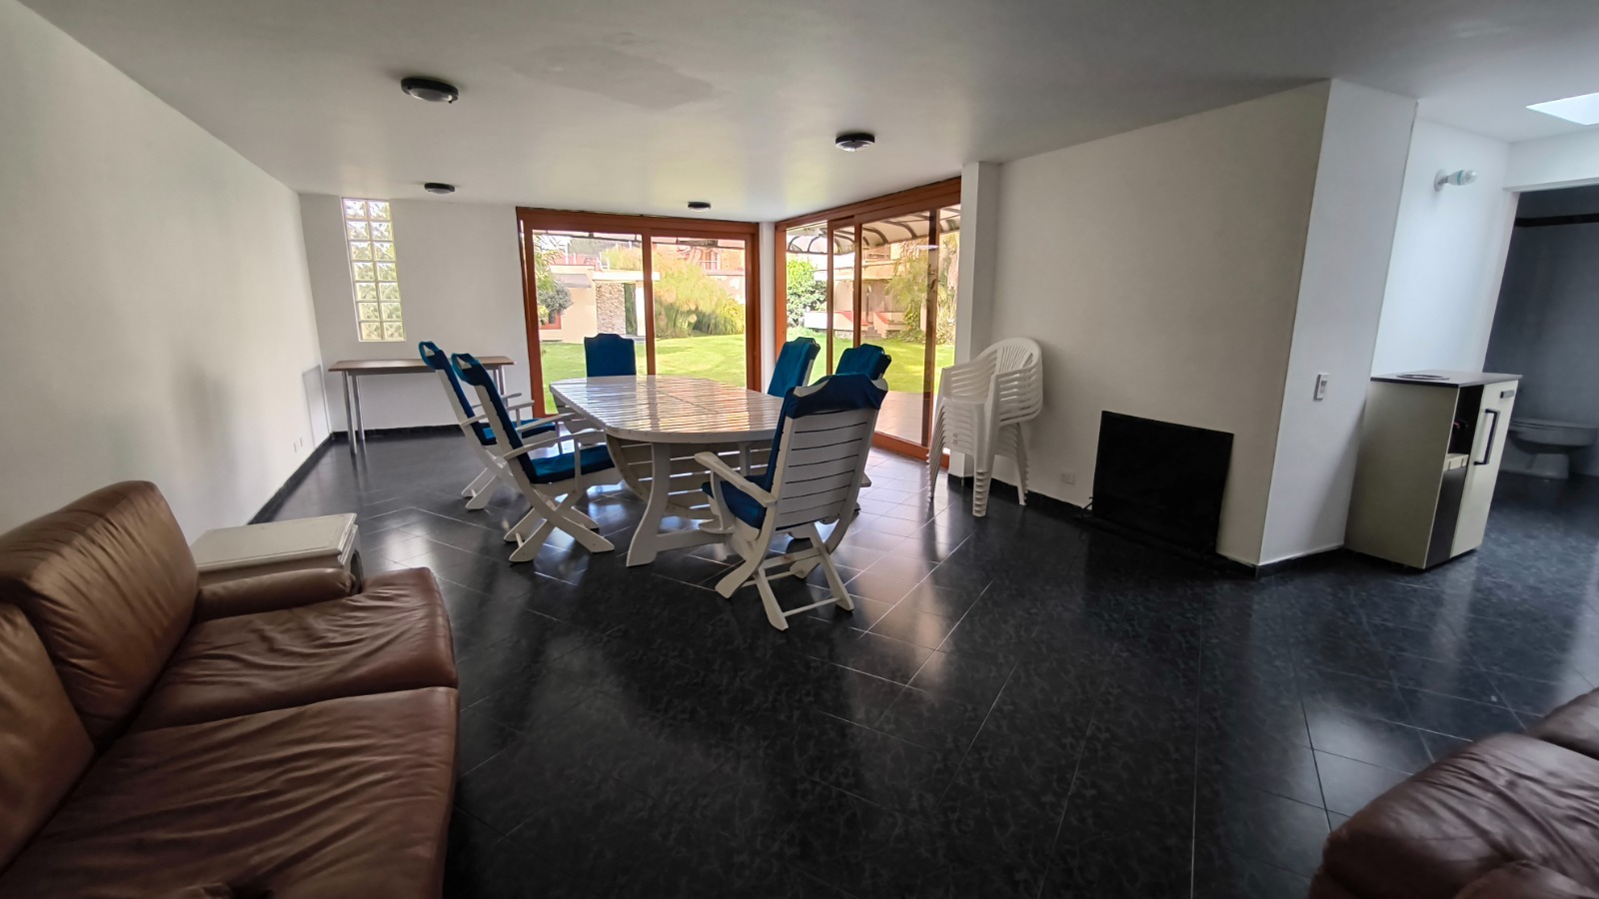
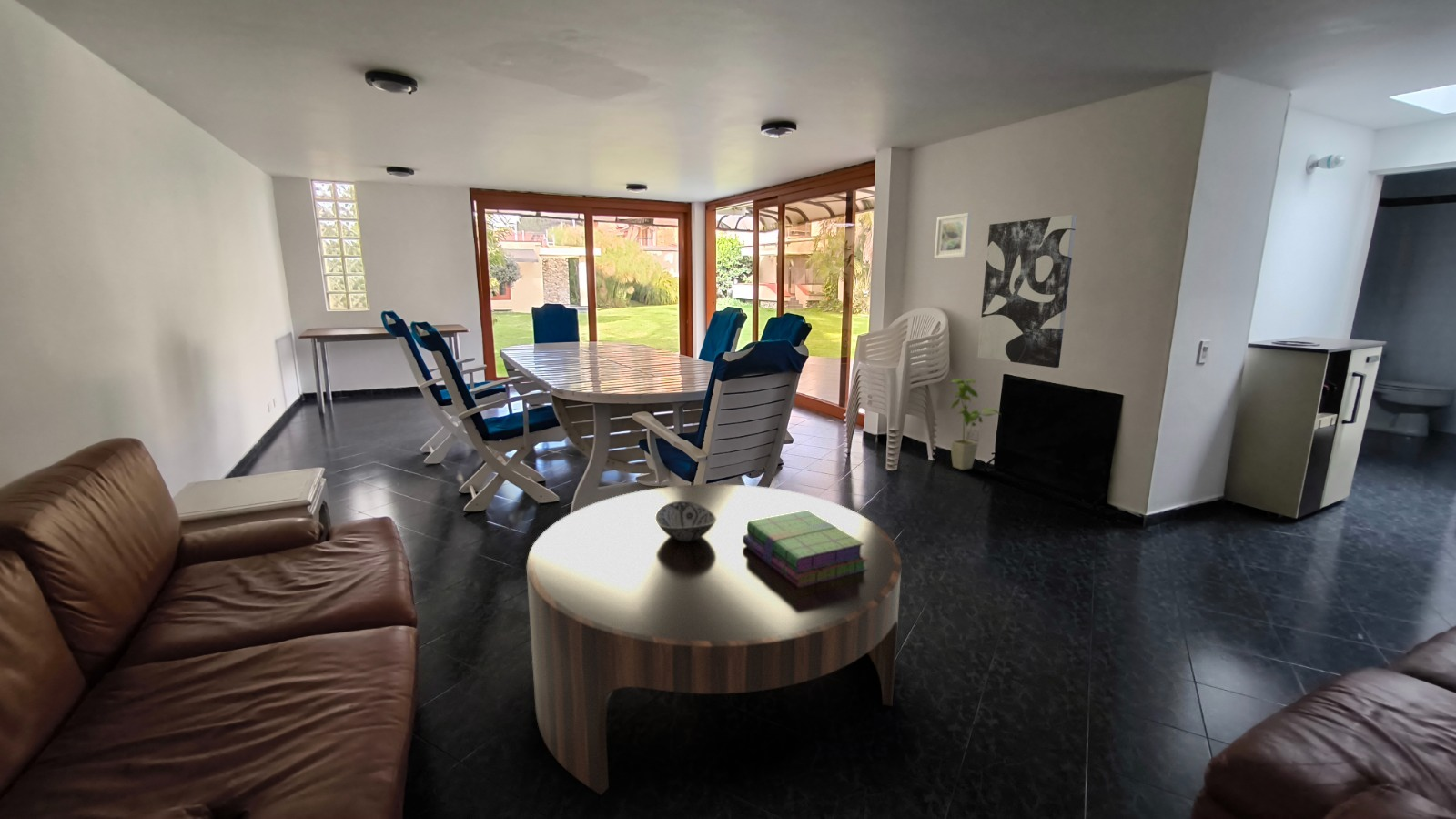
+ coffee table (714, 607)
+ wall art (1023, 292)
+ stack of books (802, 543)
+ decorative bowl (685, 524)
+ house plant (967, 424)
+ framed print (952, 237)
